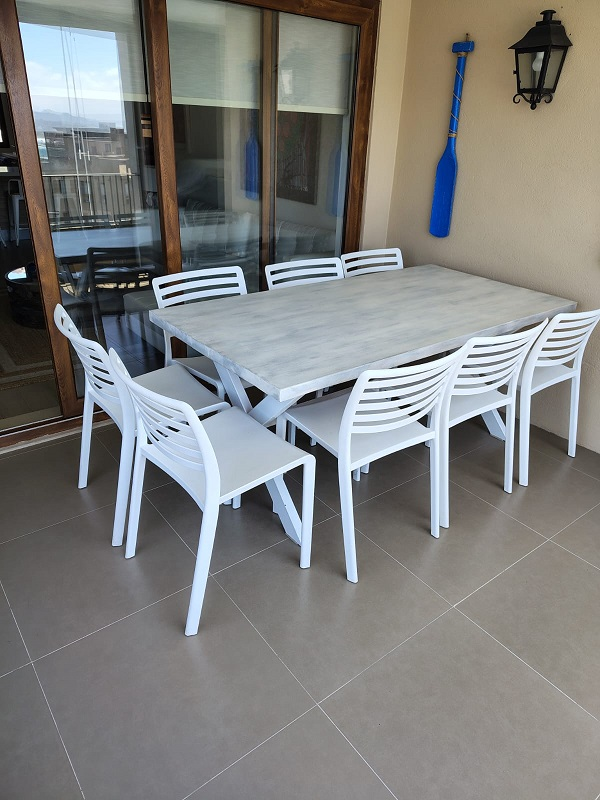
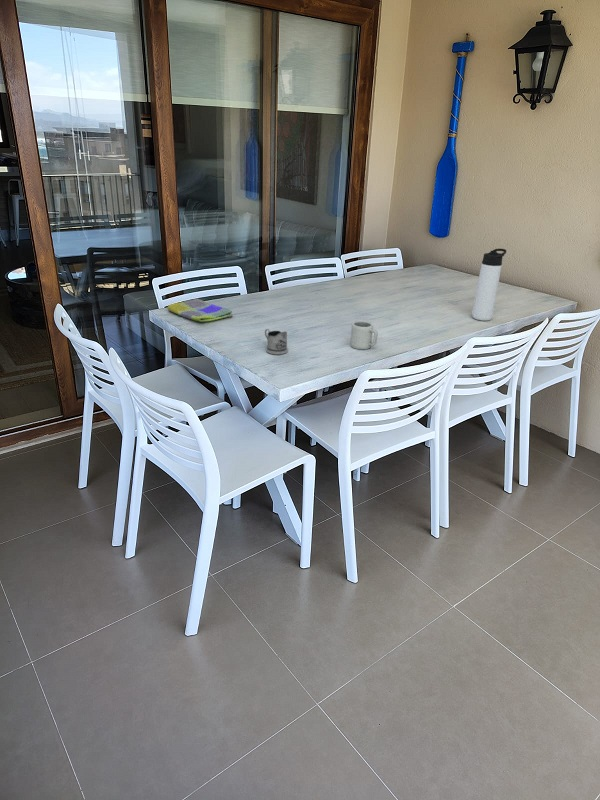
+ tea glass holder (274, 339)
+ thermos bottle (489, 284)
+ cup (364, 336)
+ dish towel (199, 310)
